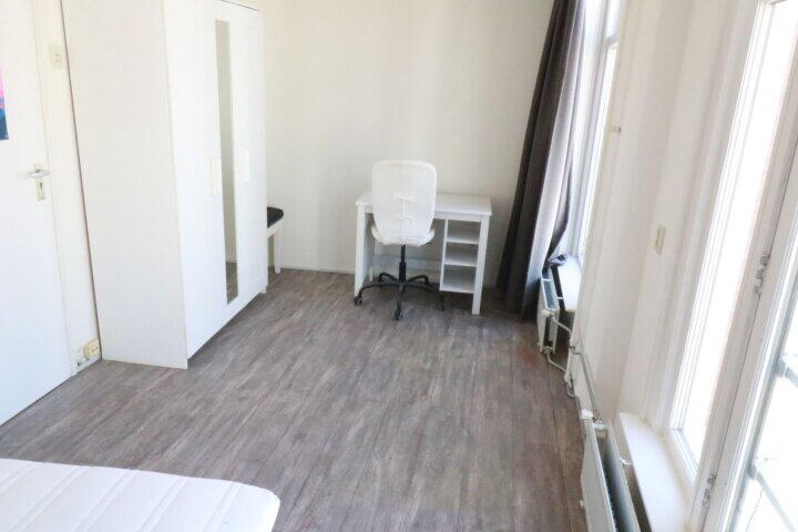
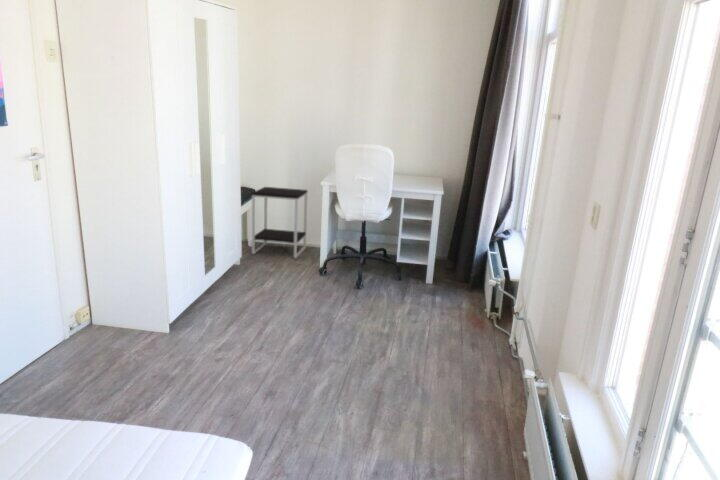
+ side table (280, 230)
